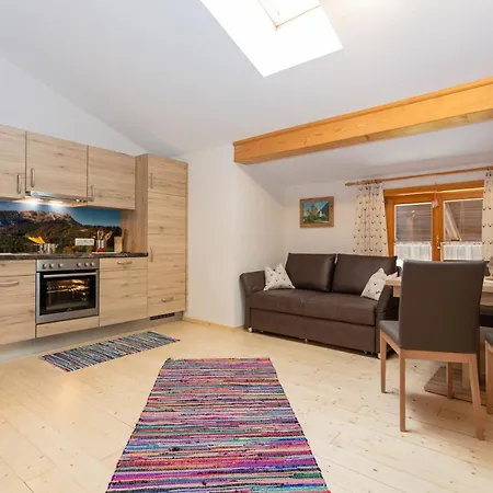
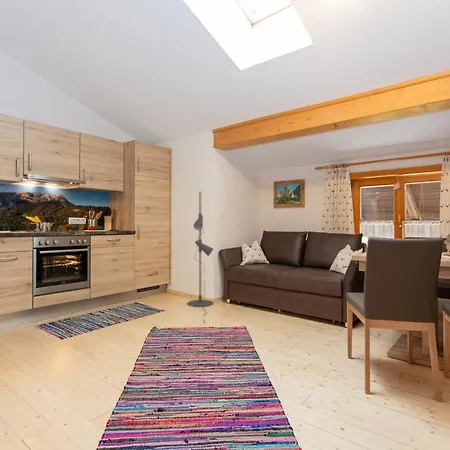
+ floor lamp (201, 248)
